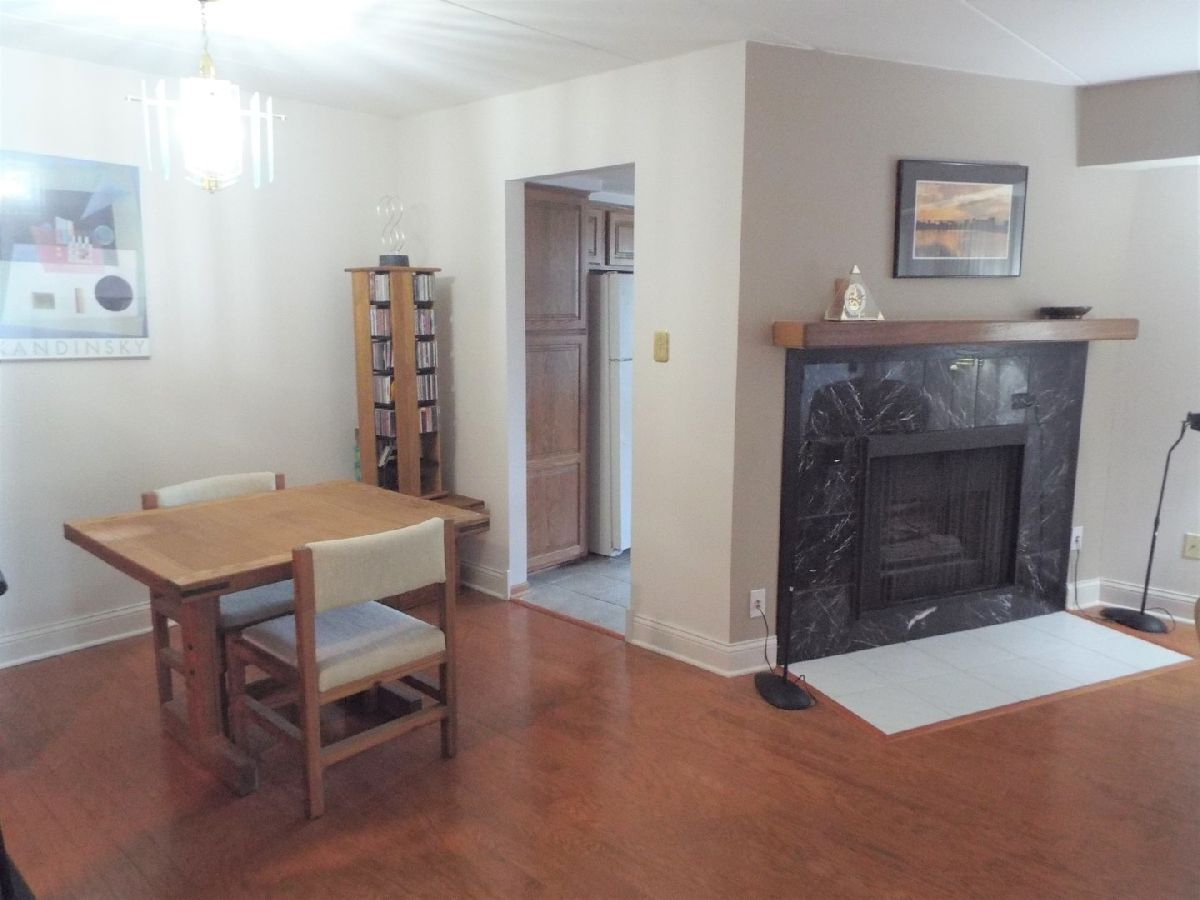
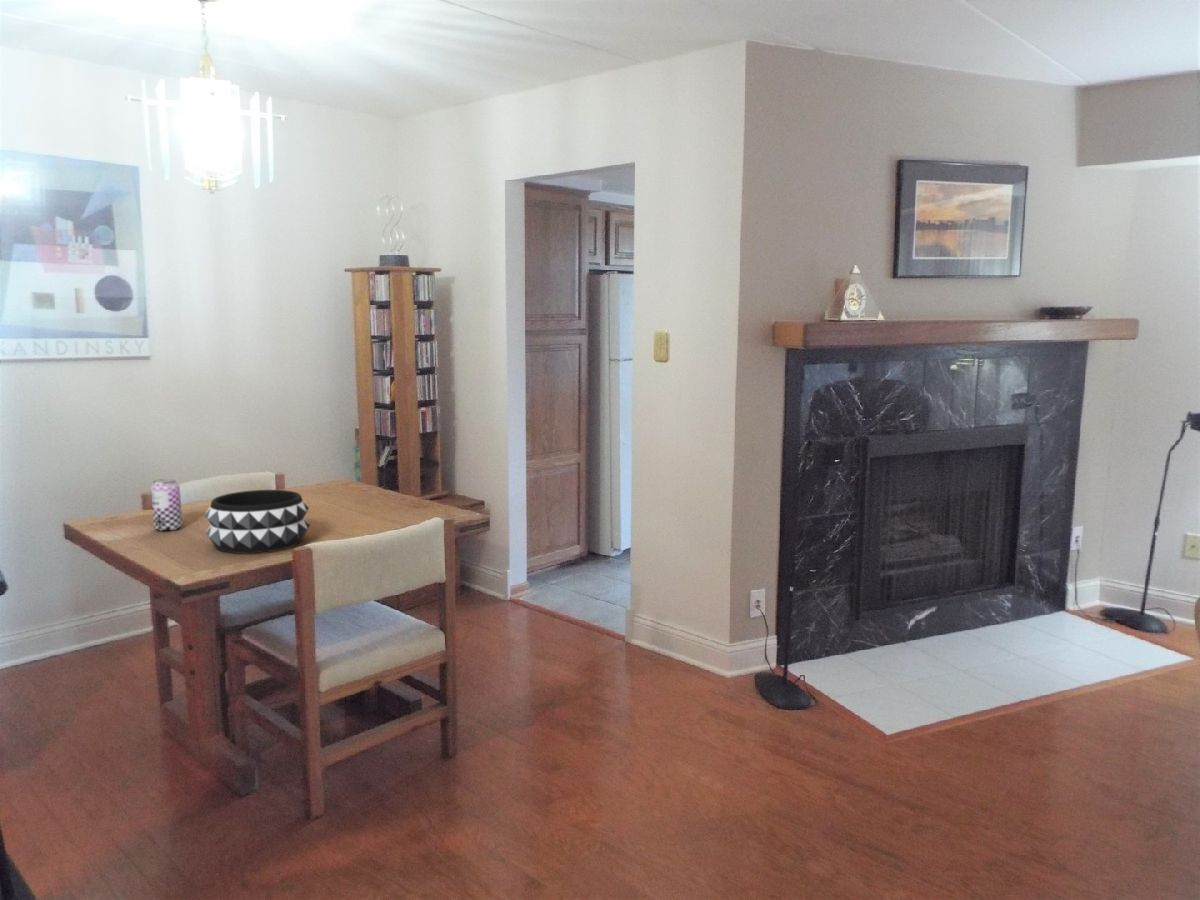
+ decorative bowl (258, 520)
+ beer can (166, 504)
